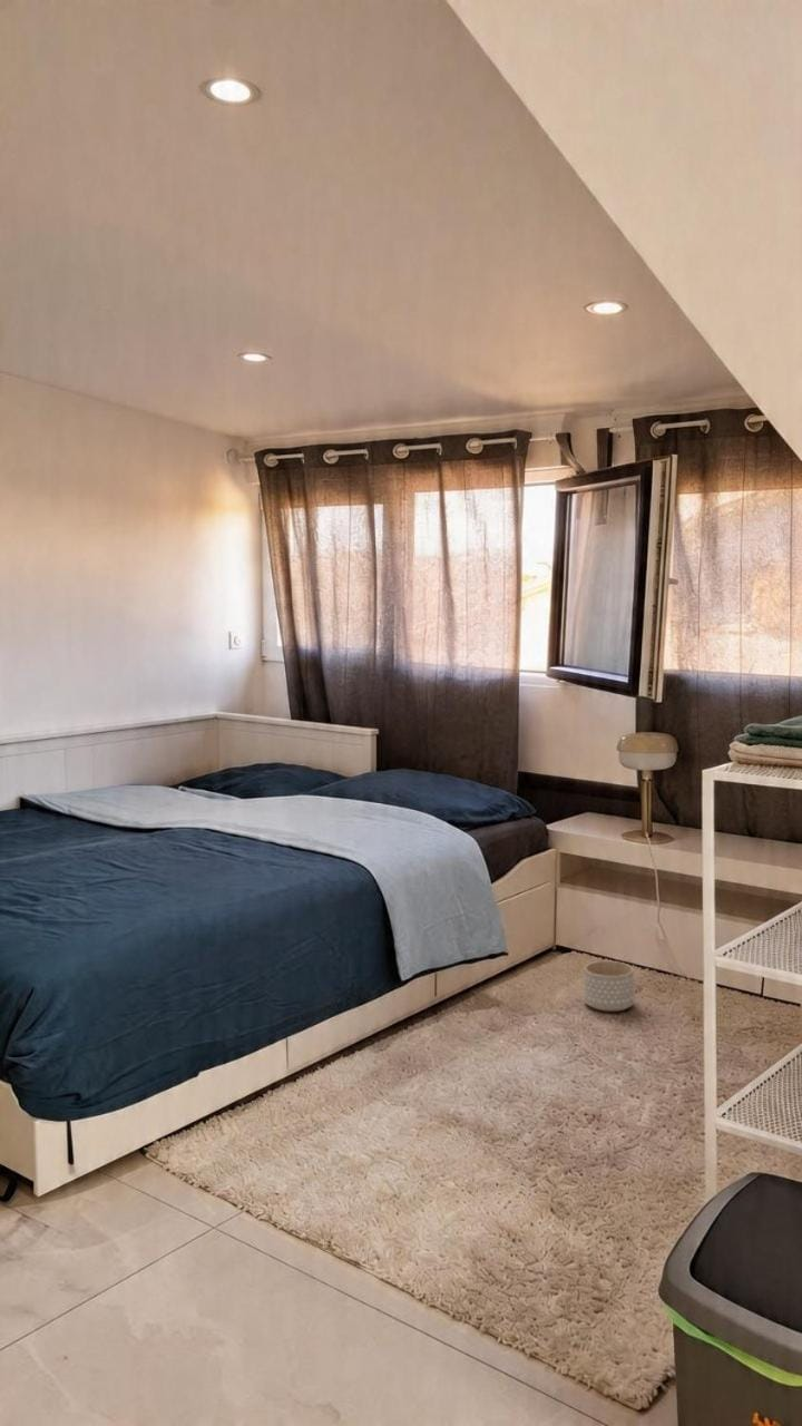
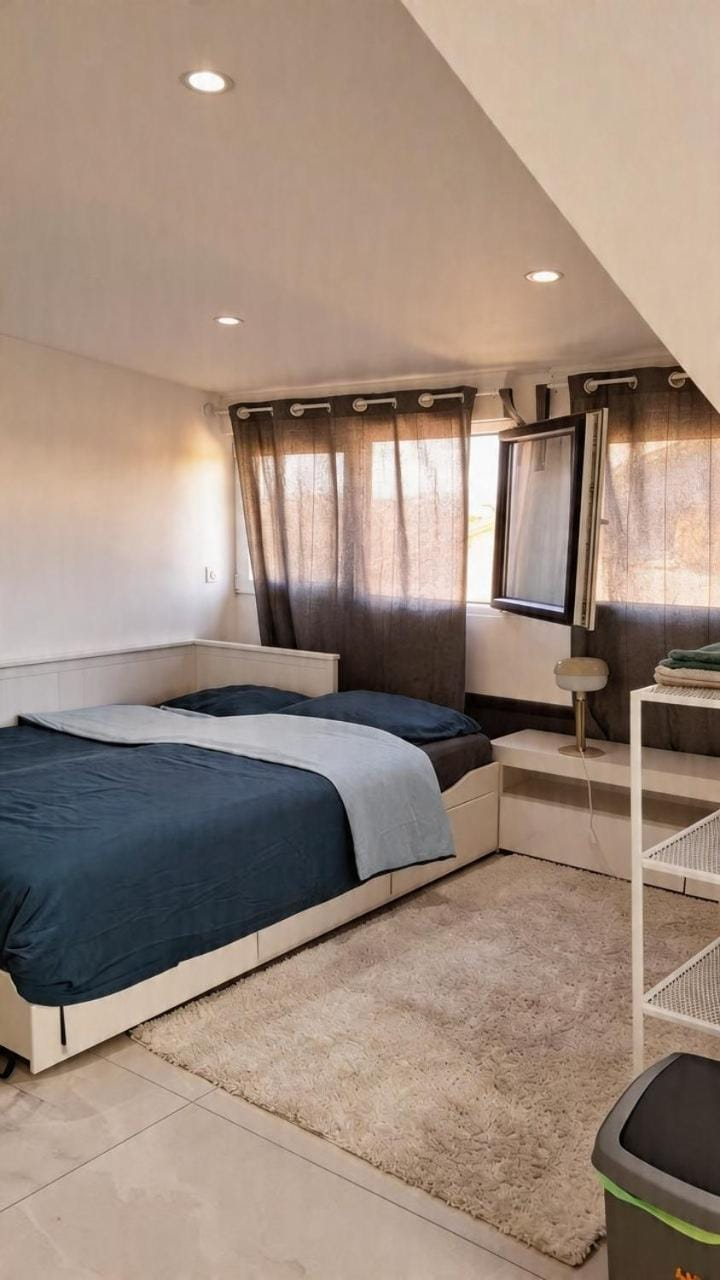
- planter (608, 986)
